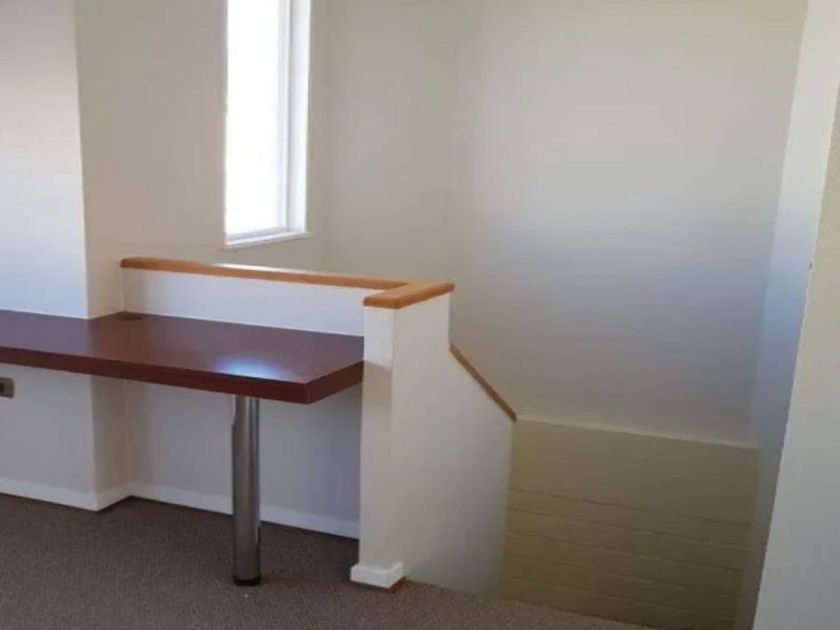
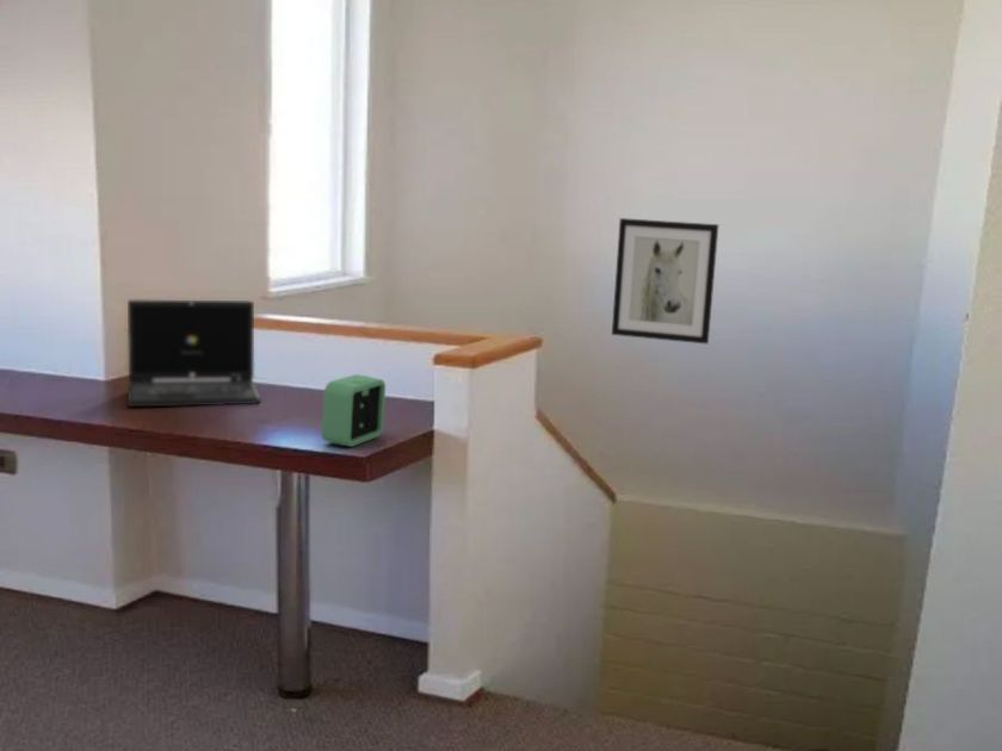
+ wall art (663, 280)
+ alarm clock (354, 409)
+ laptop (193, 352)
